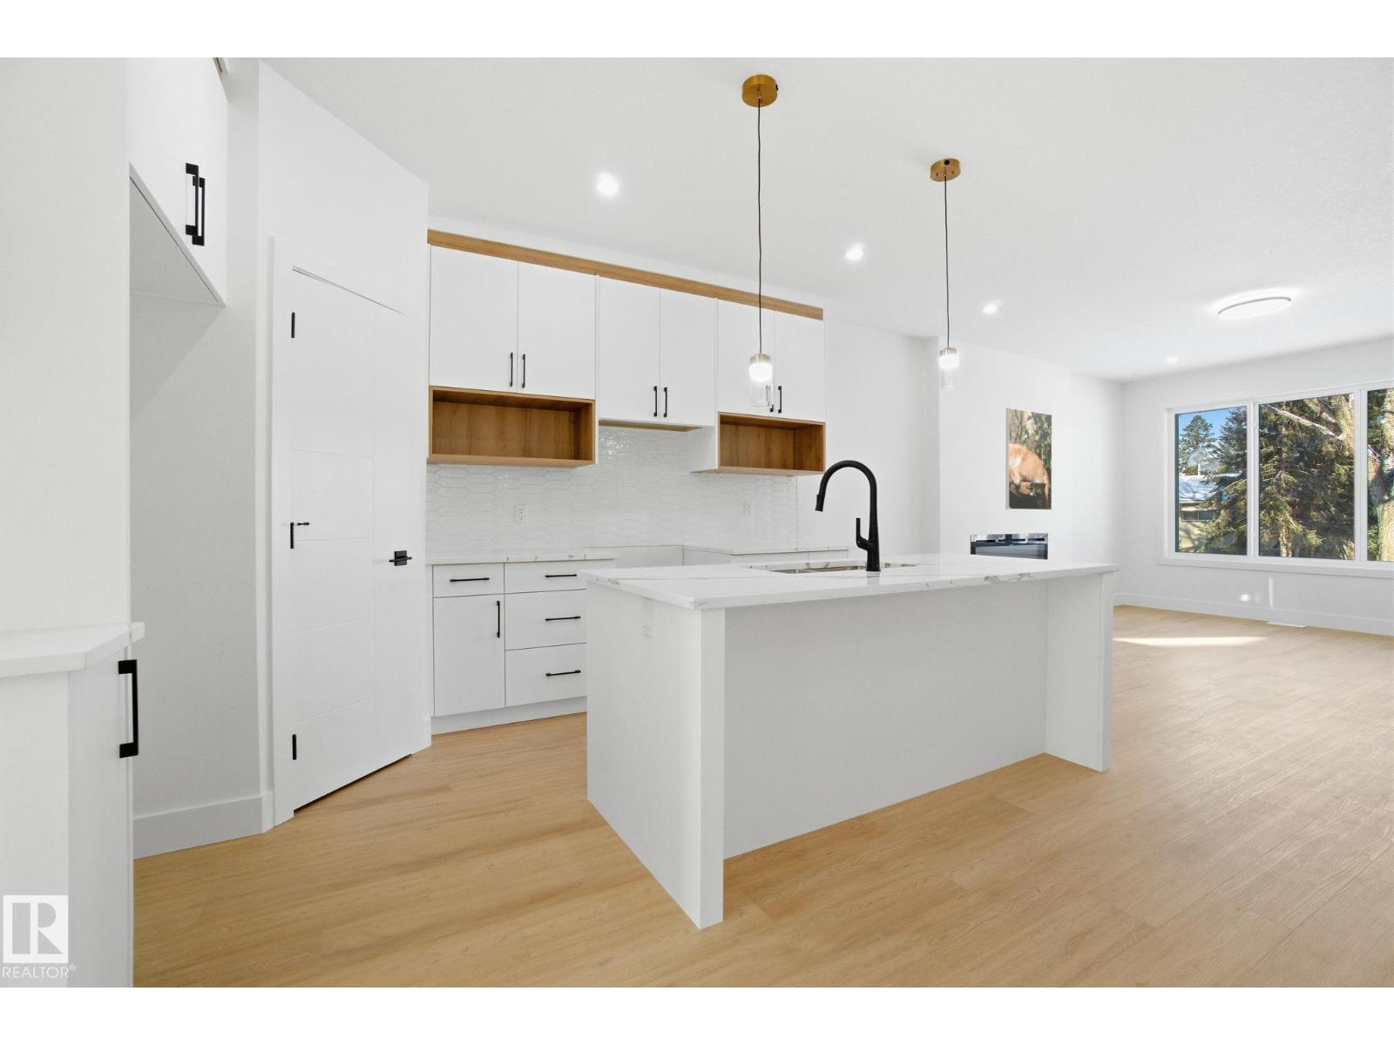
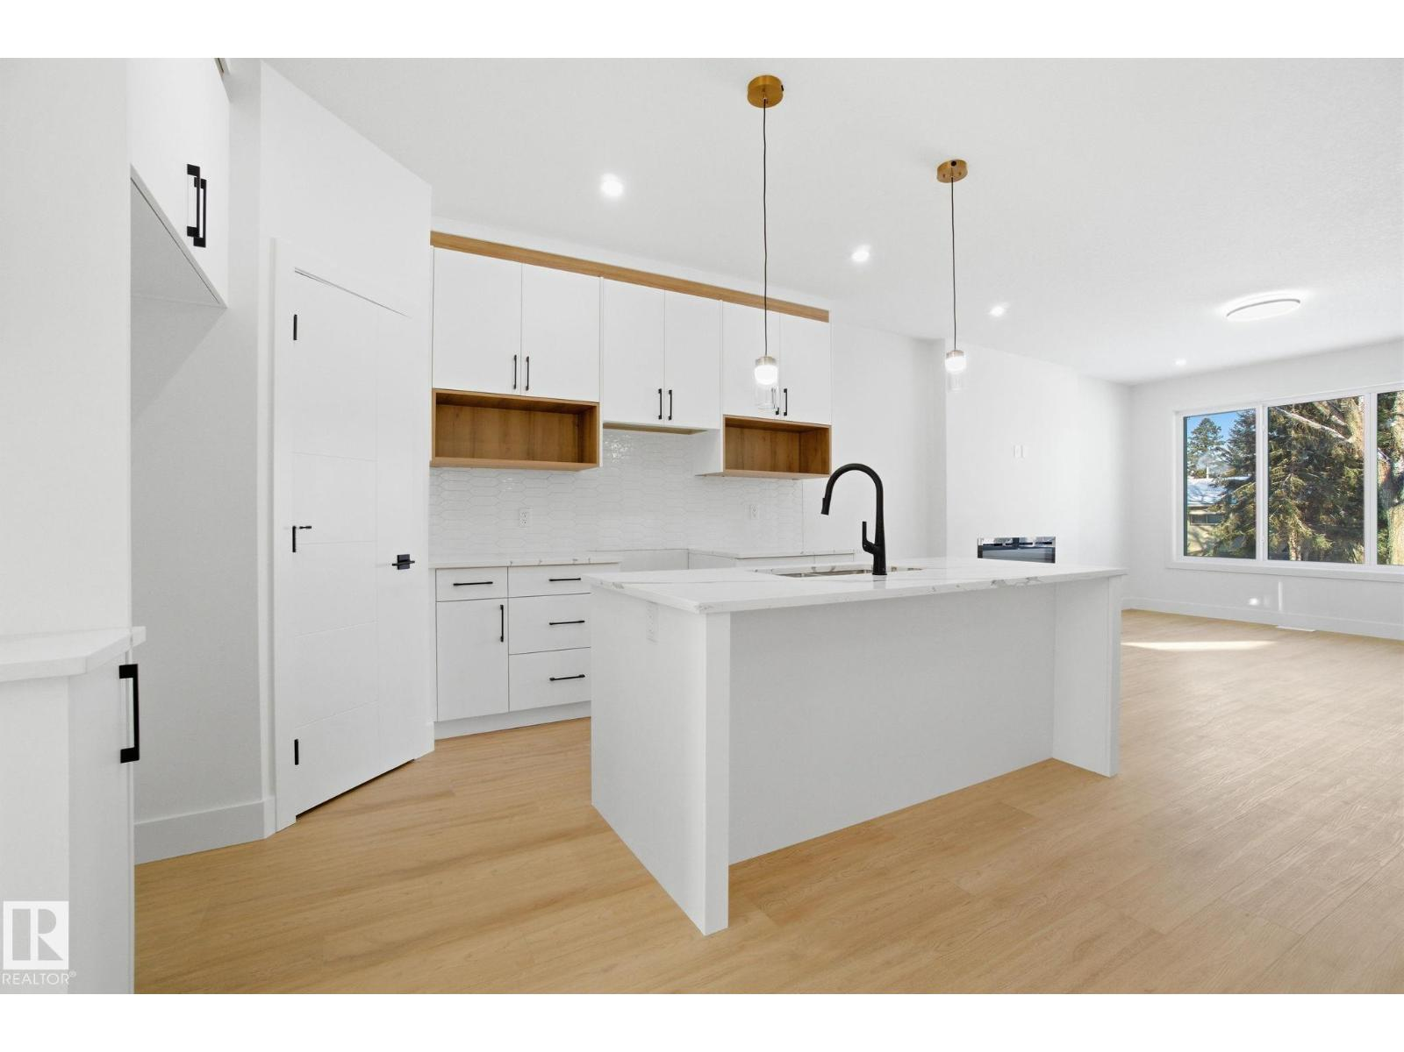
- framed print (1028, 460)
